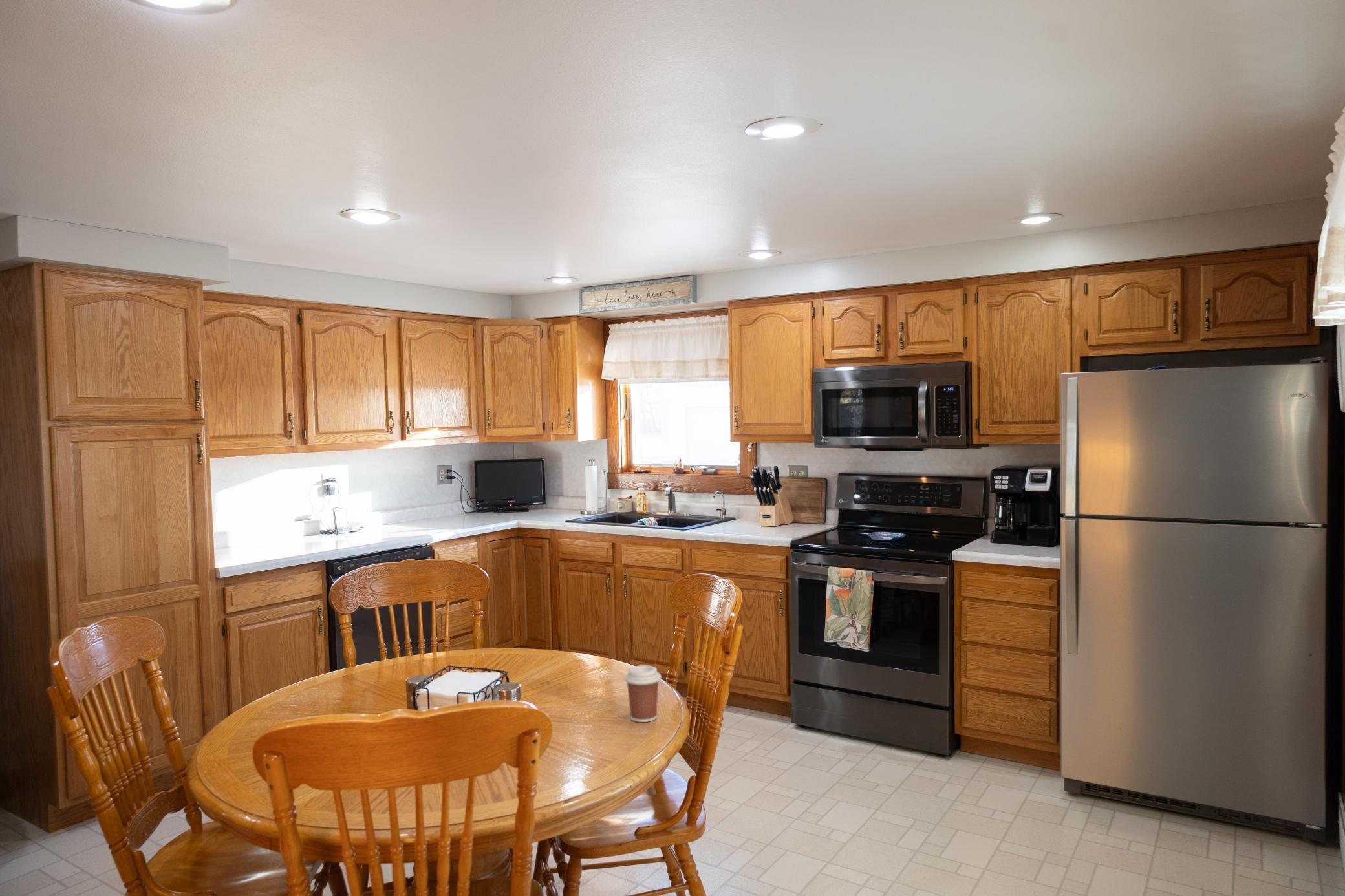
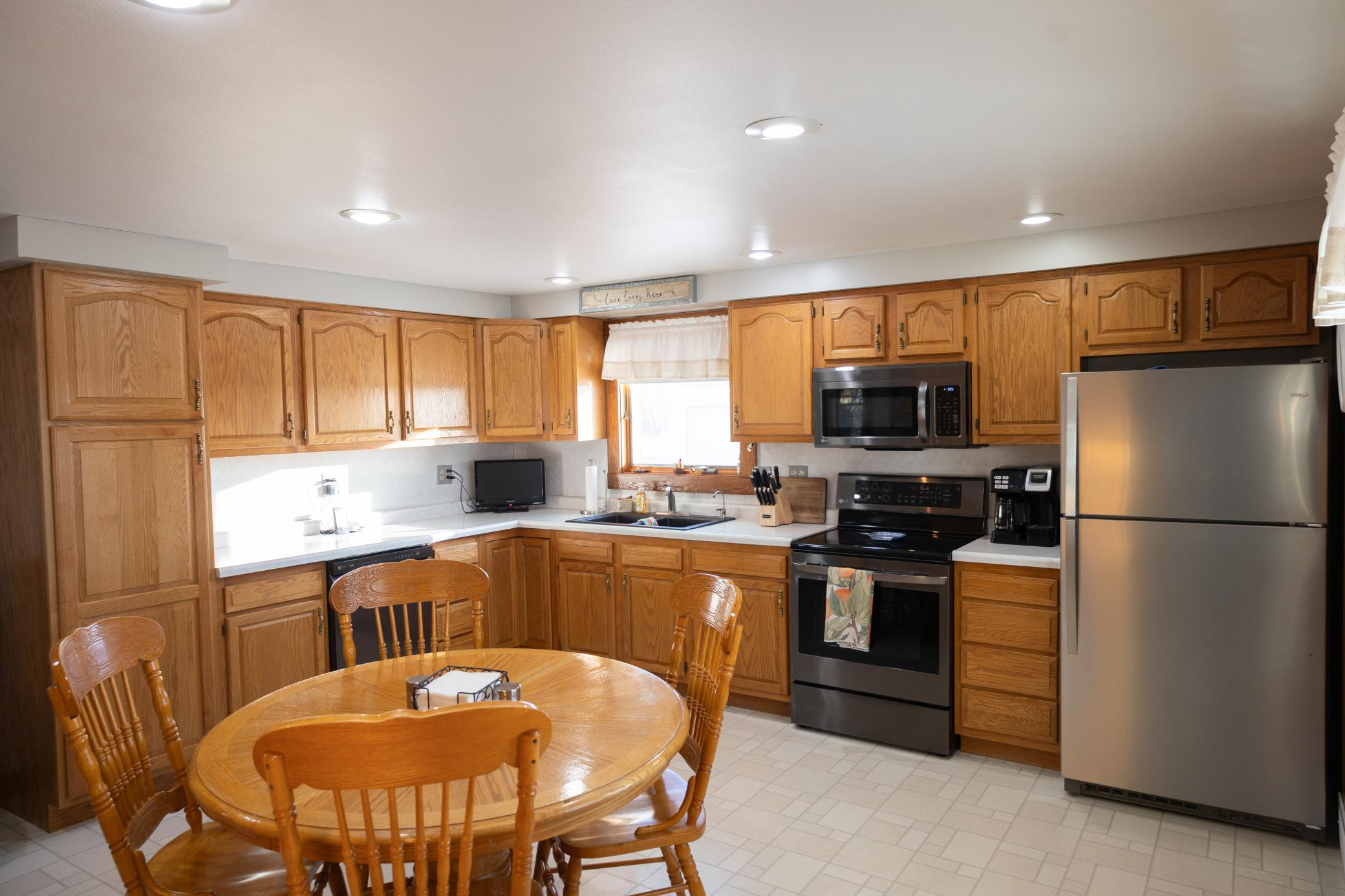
- coffee cup (643, 693)
